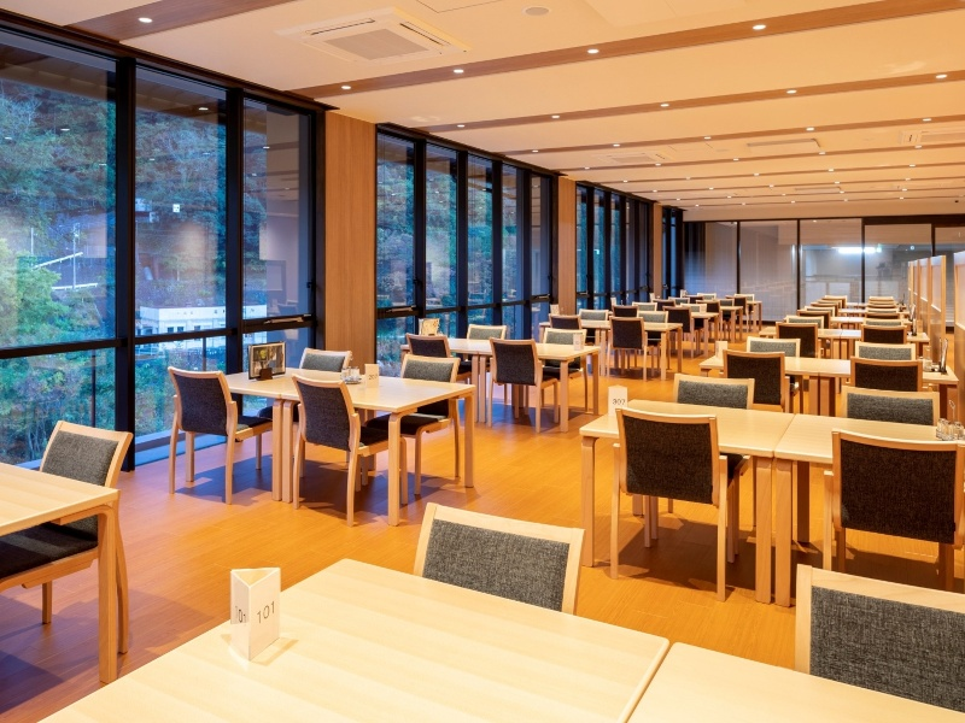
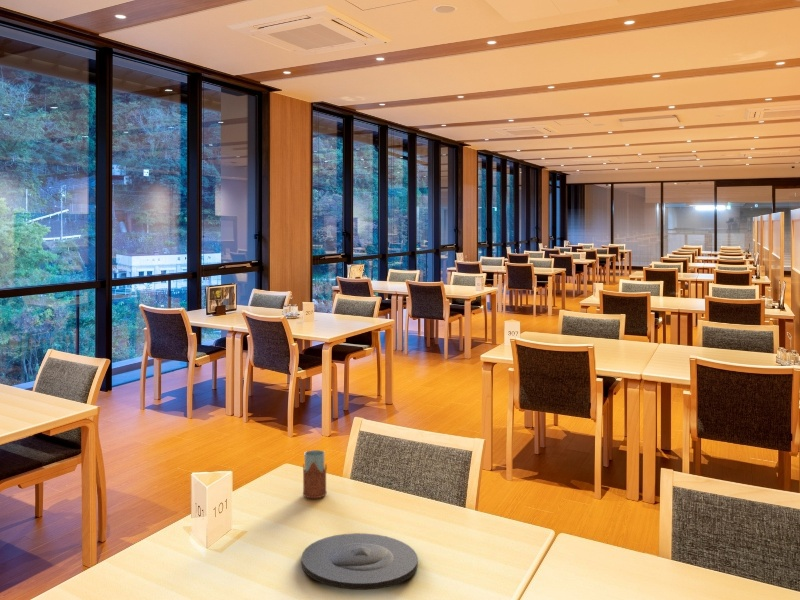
+ drinking glass (315, 472)
+ plate (359, 555)
